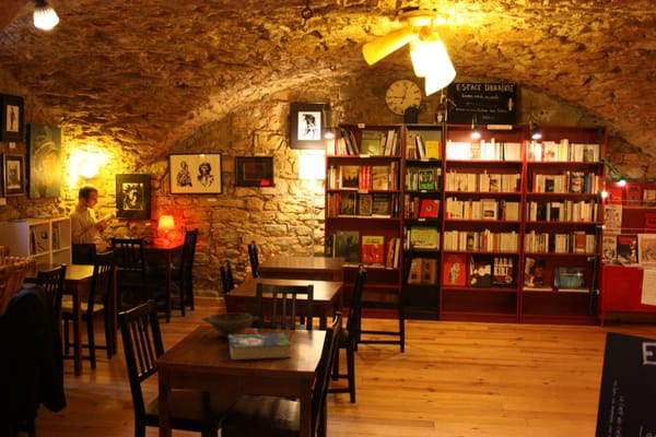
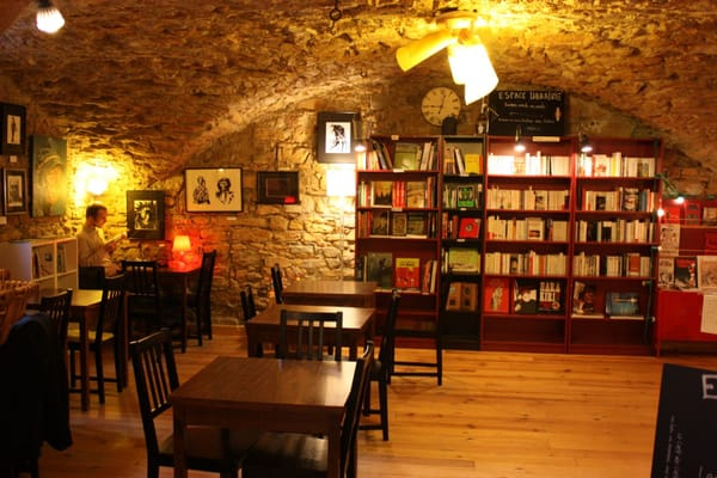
- bowl (230, 326)
- book (258, 345)
